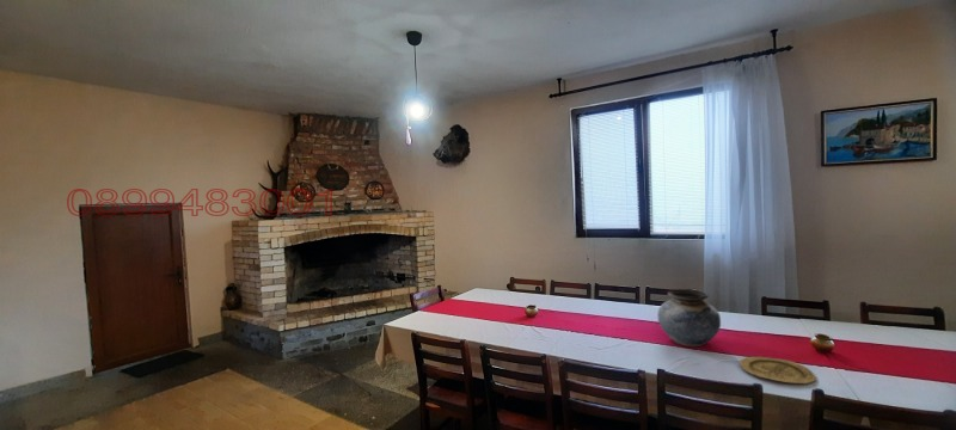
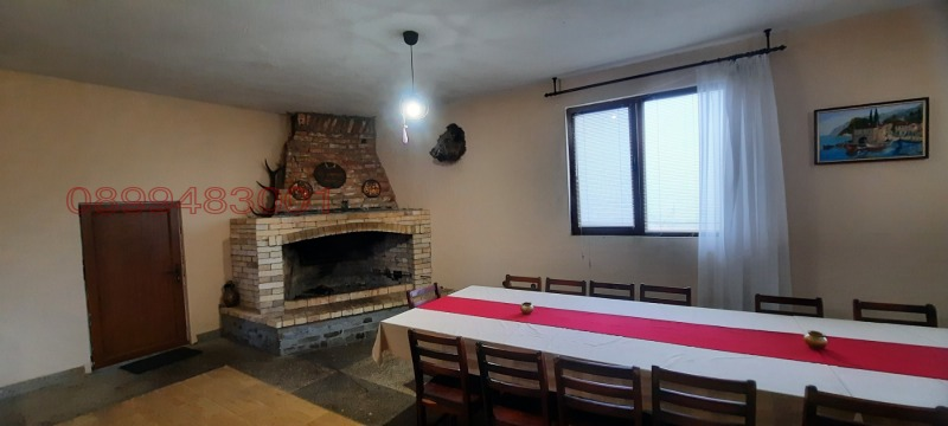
- plate (776, 369)
- vase (687, 317)
